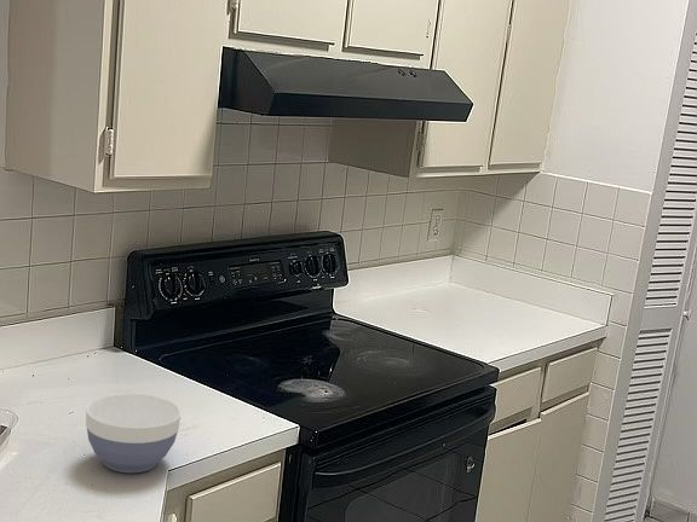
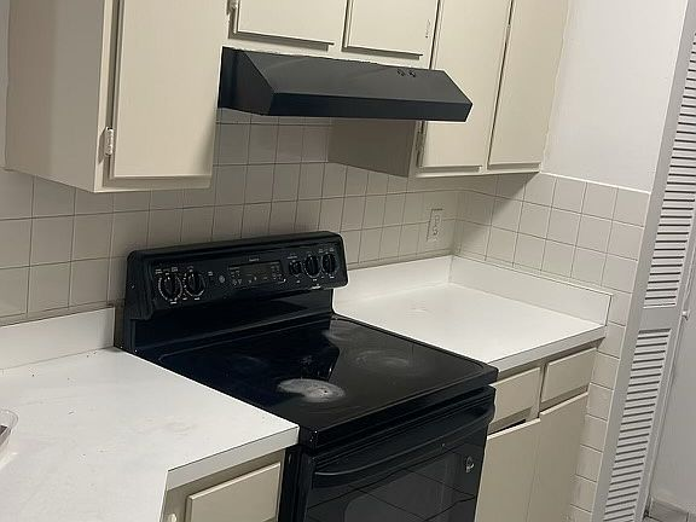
- bowl (132, 435)
